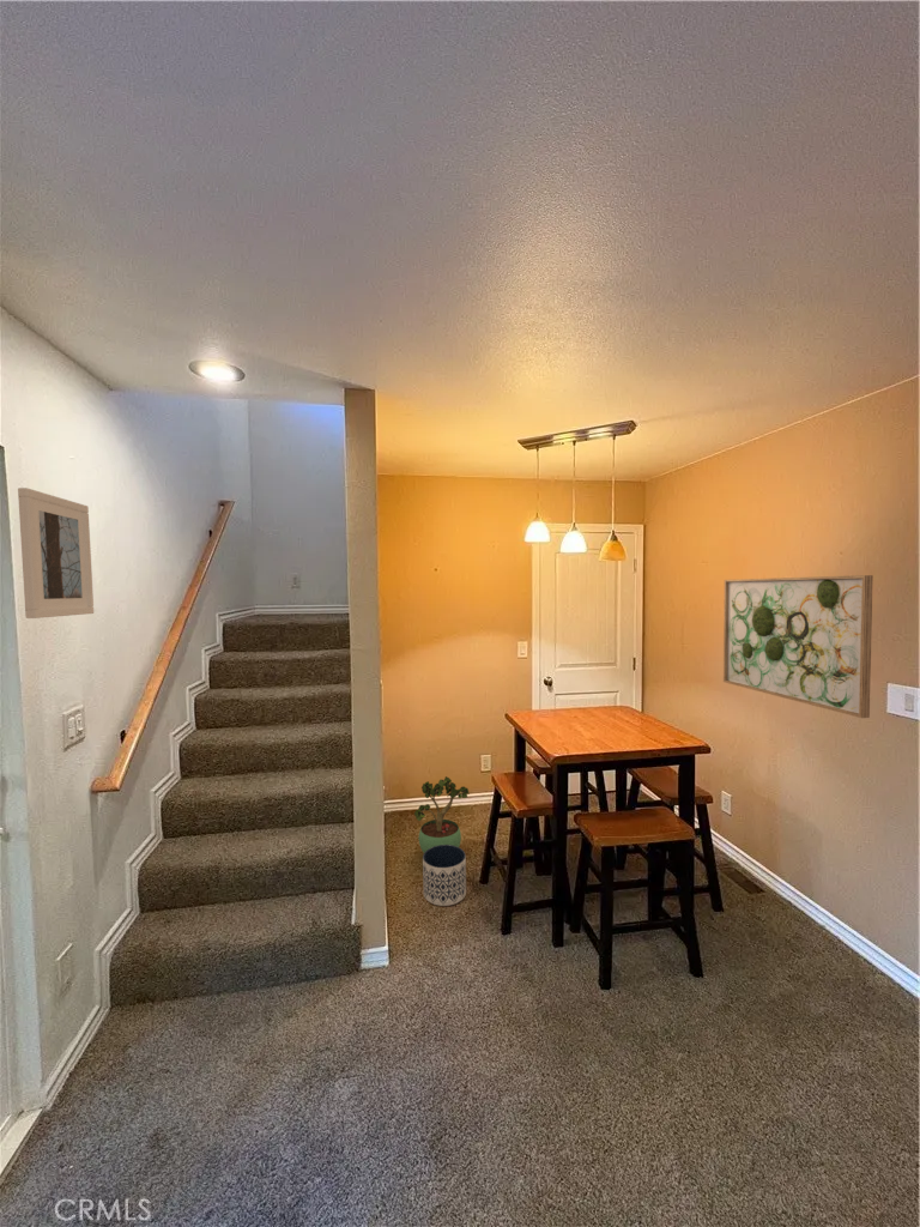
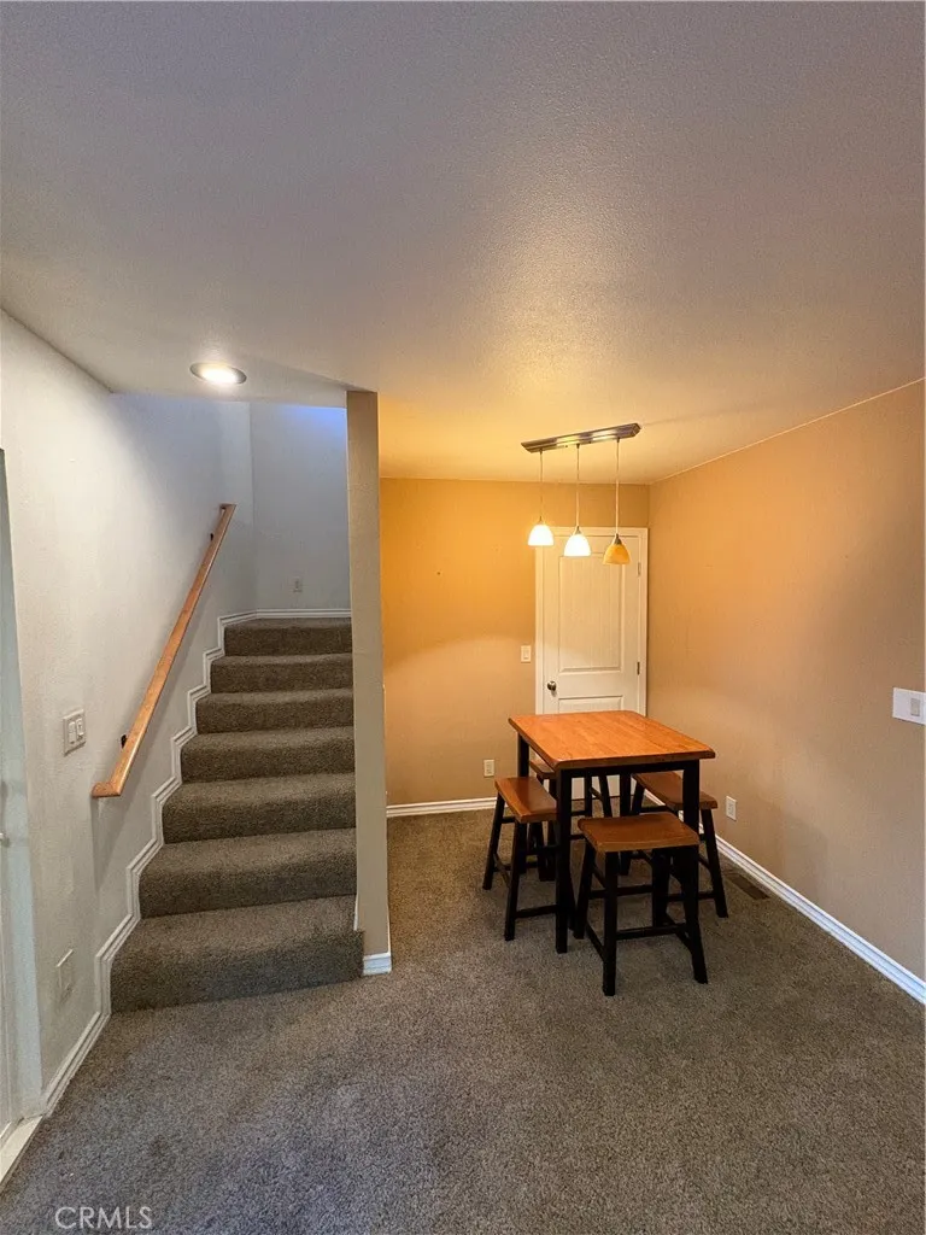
- wall art (782, 637)
- potted plant (441, 816)
- planter (444, 874)
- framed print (60, 556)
